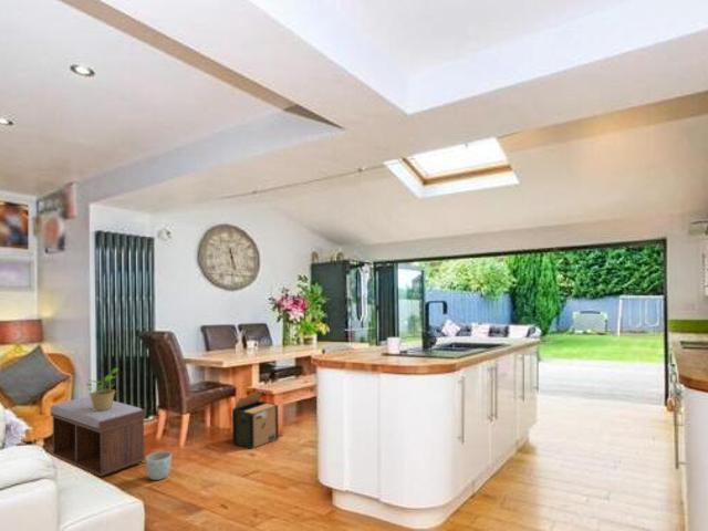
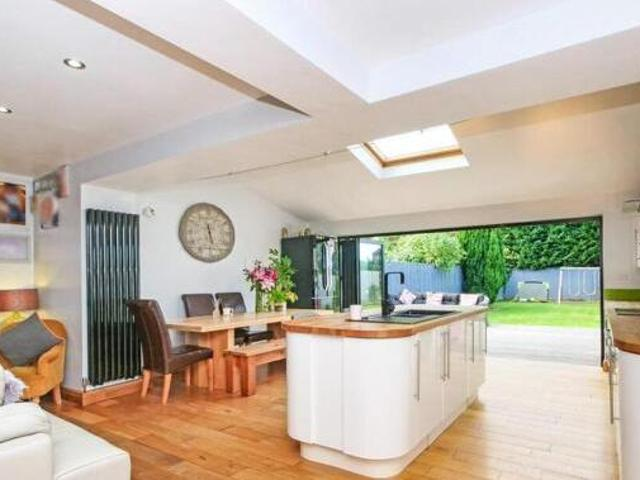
- potted plant (101, 389)
- cardboard box (254, 418)
- bench (96, 434)
- planter (158, 466)
